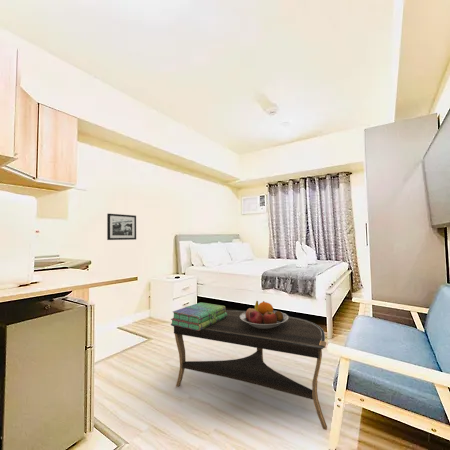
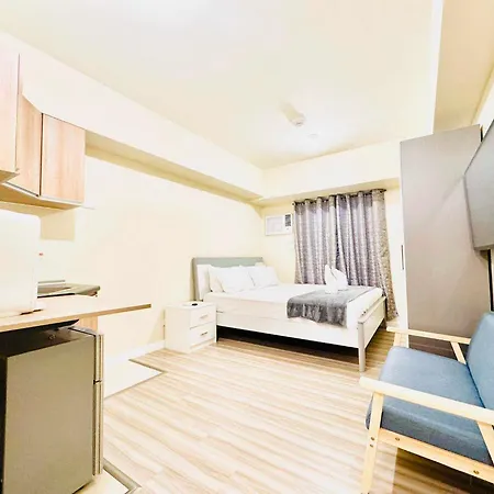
- picture frame (122, 227)
- coffee table (252, 354)
- stack of books (199, 314)
- fruit bowl (263, 314)
